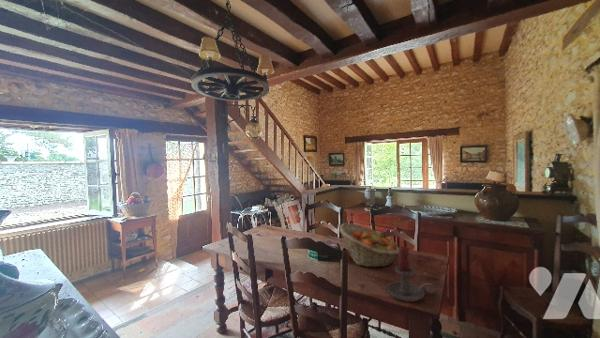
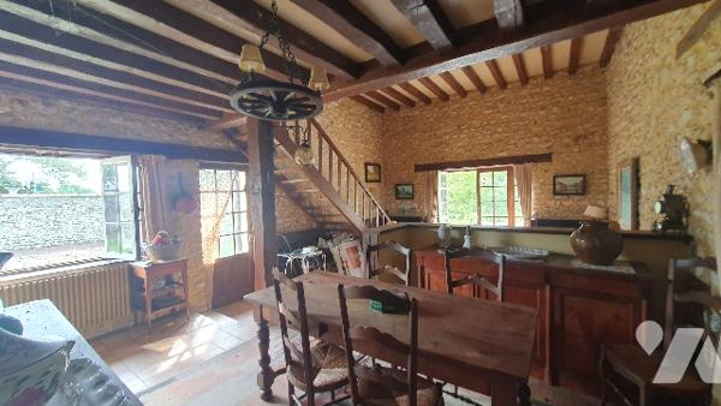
- candle holder (409, 270)
- fruit basket (368, 242)
